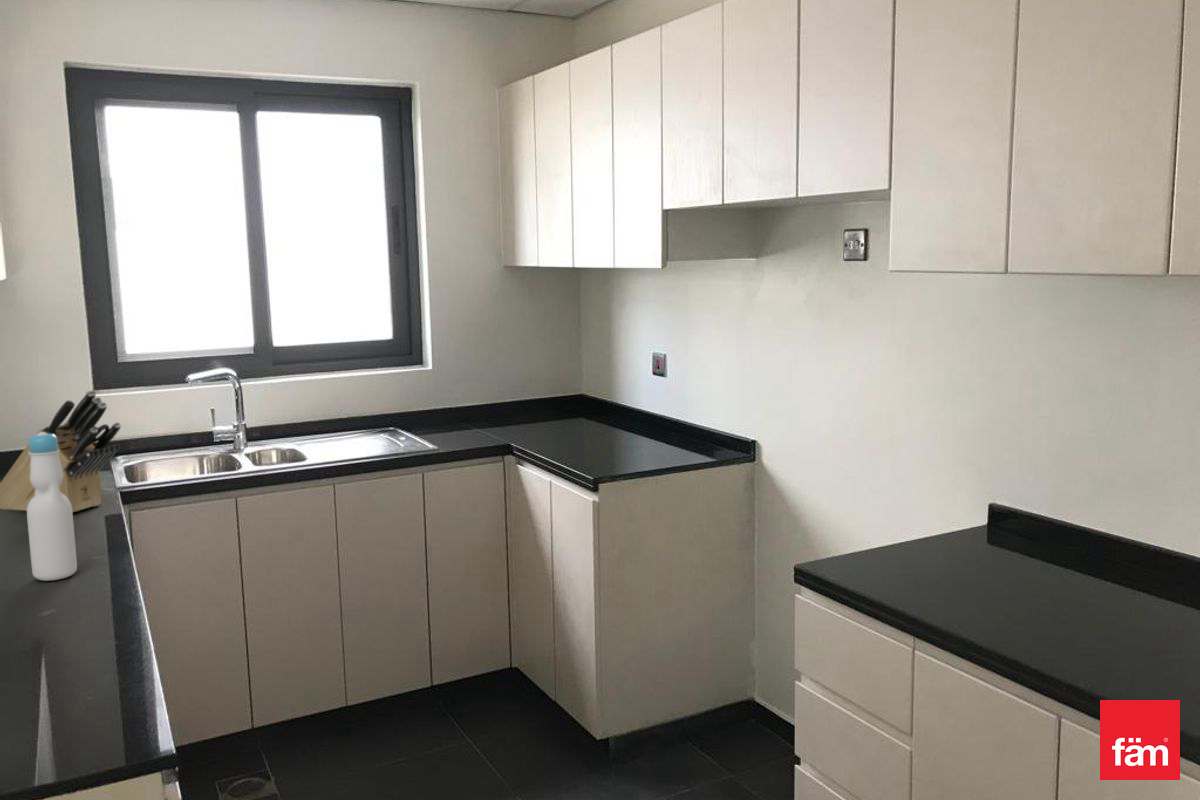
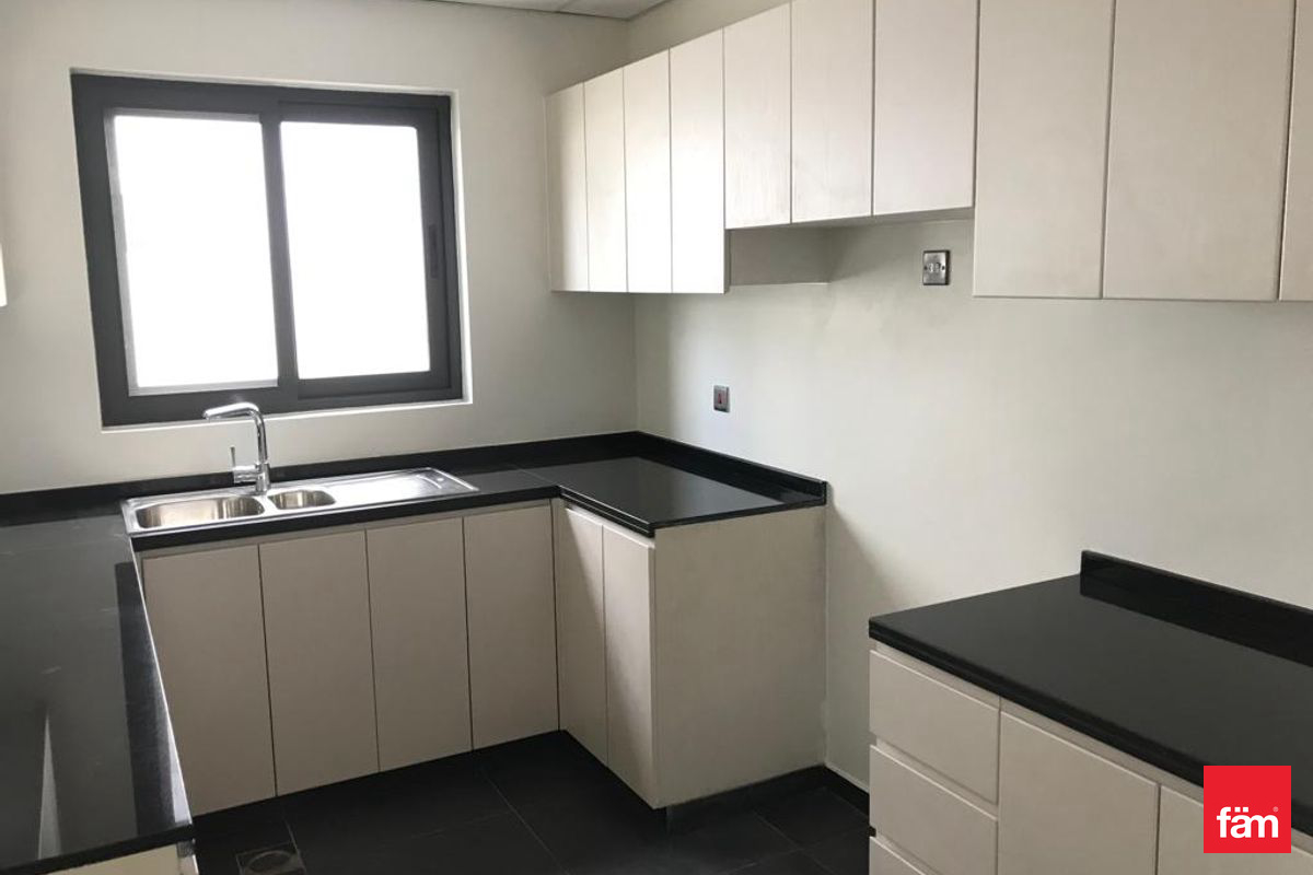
- bottle (49, 504)
- knife block (58, 448)
